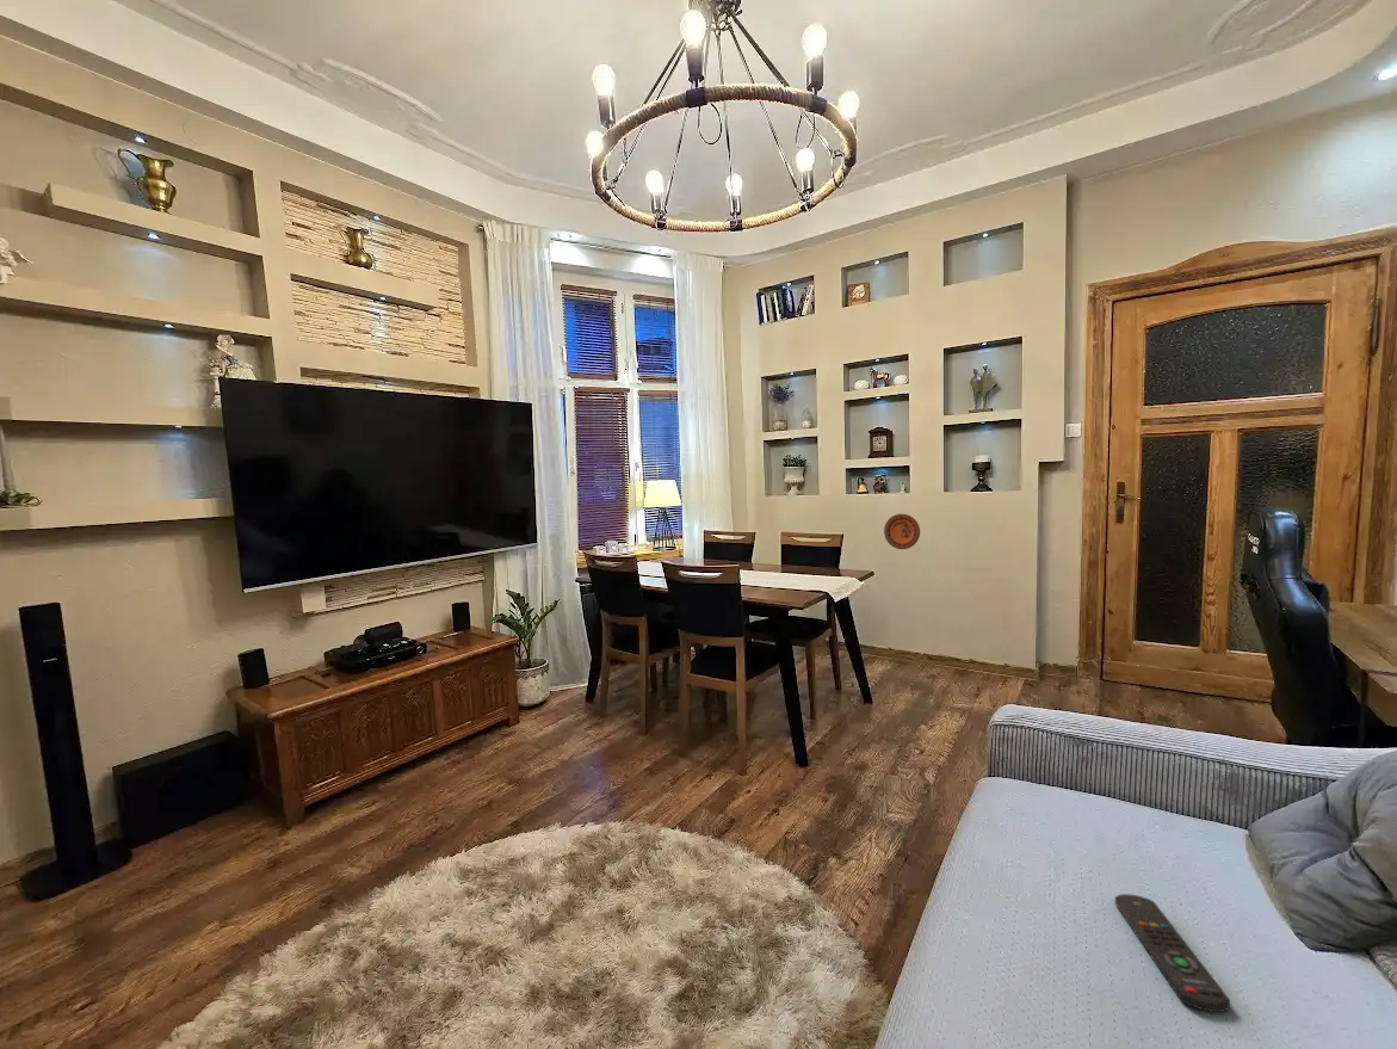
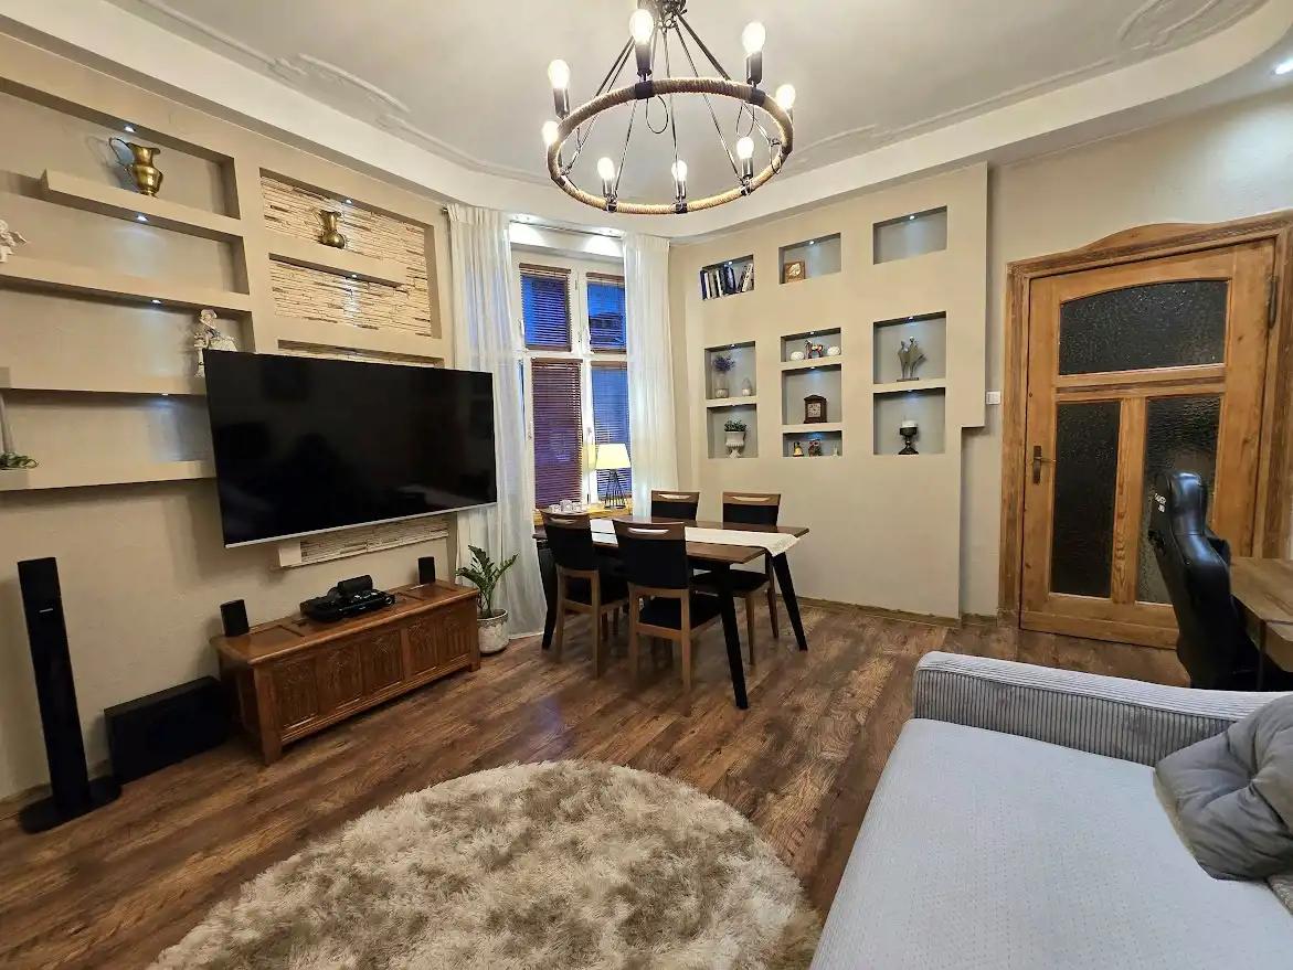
- decorative plate (902, 531)
- remote control (1166, 945)
